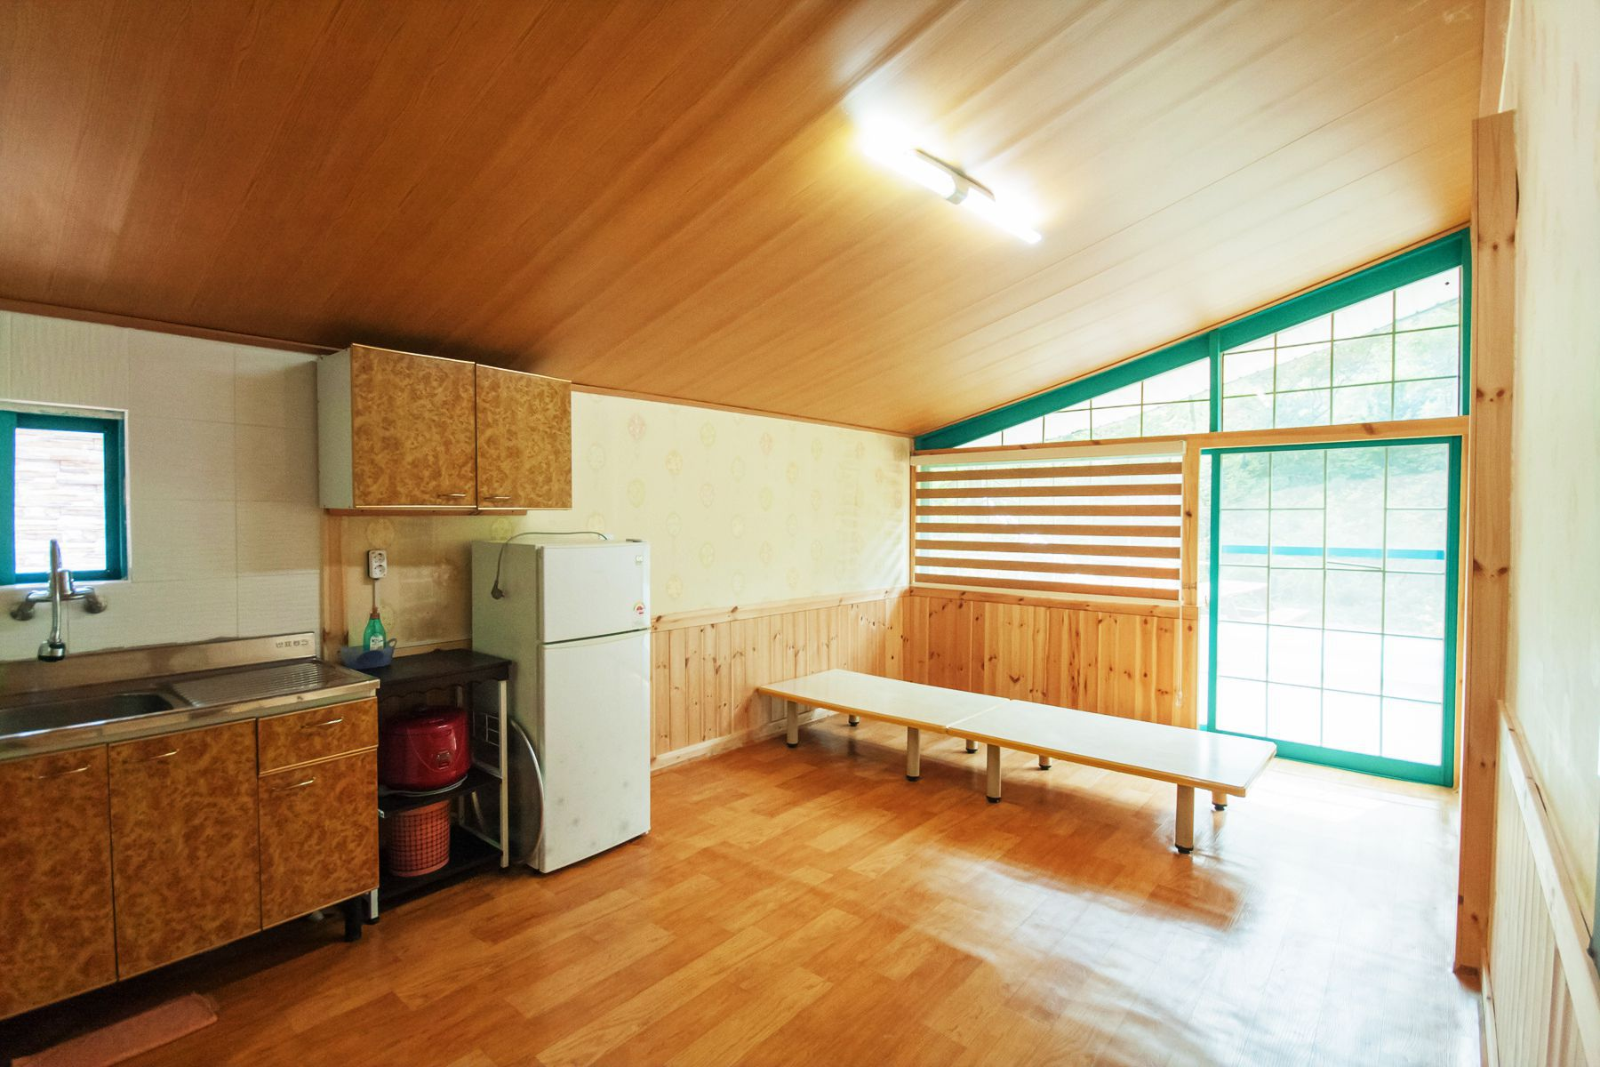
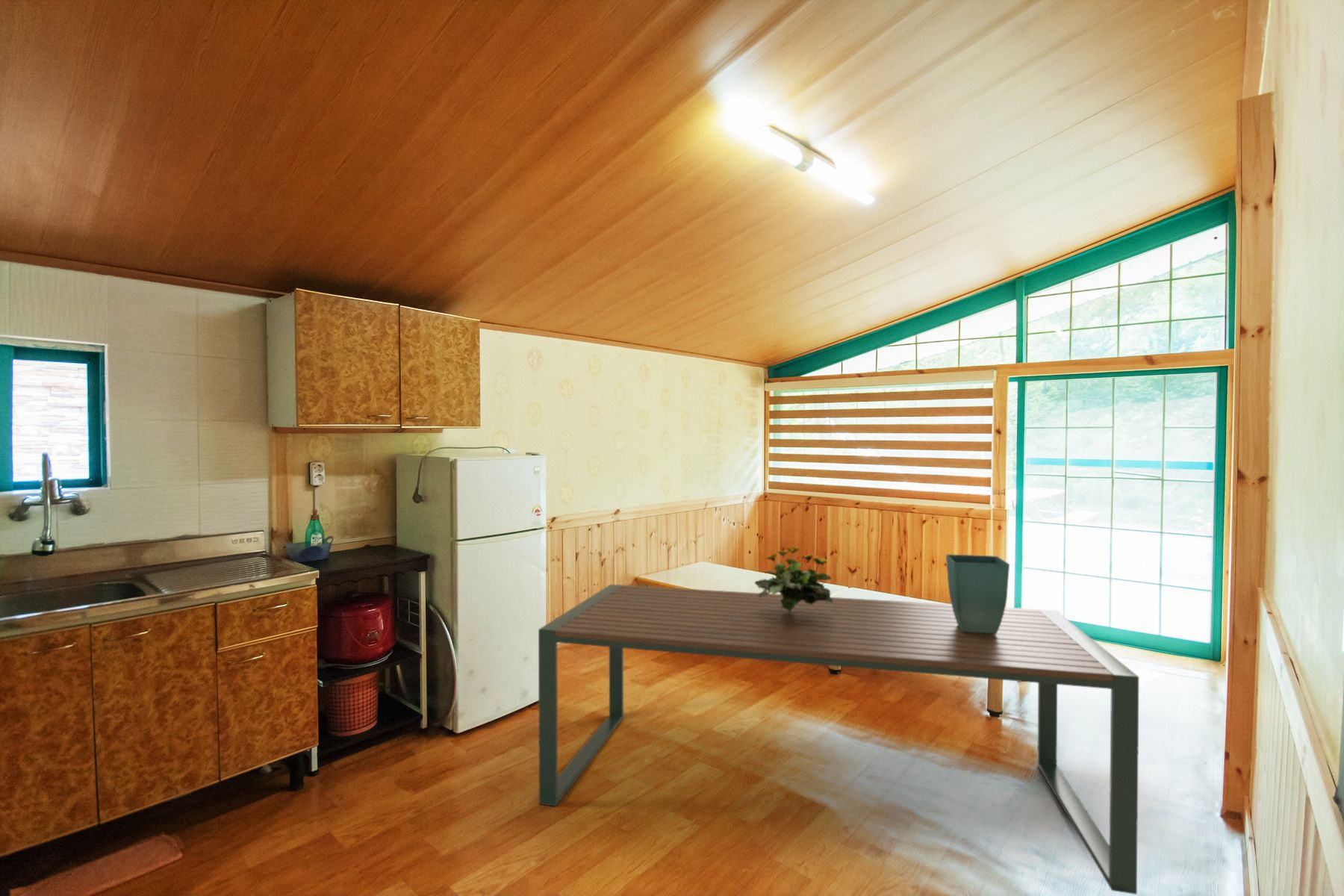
+ dining table (814, 664)
+ flower pot (976, 593)
+ flowering plant (797, 582)
